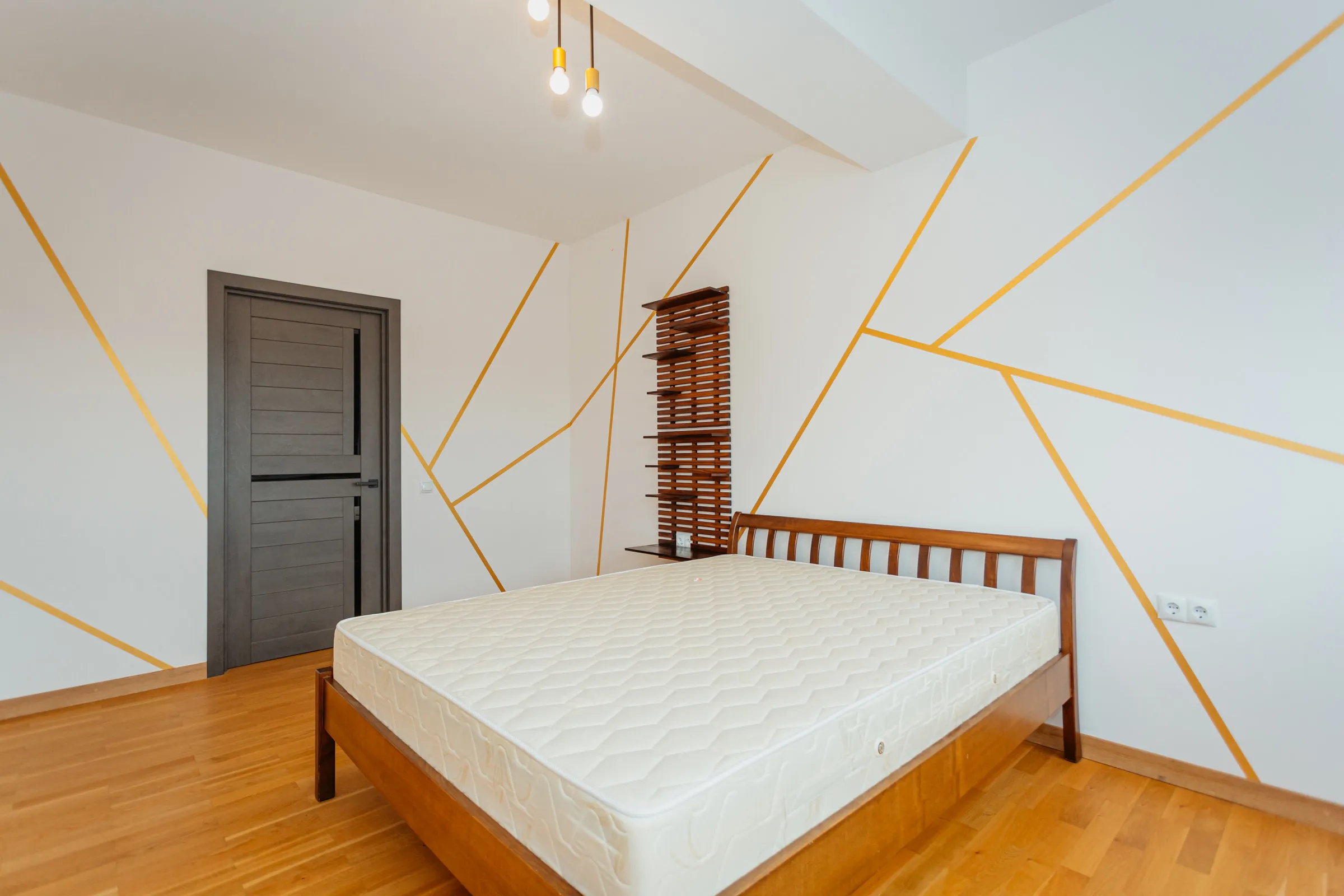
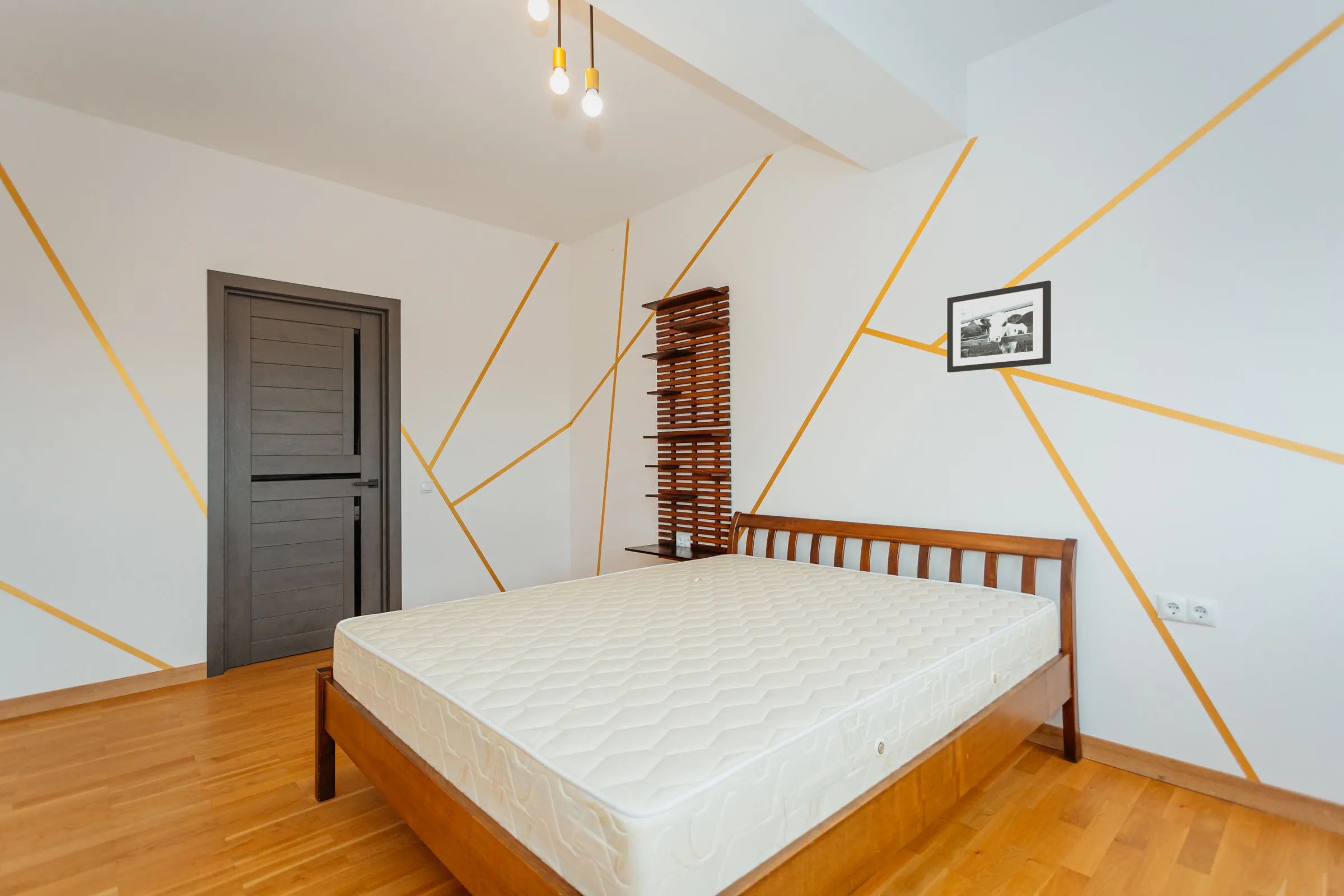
+ picture frame (996, 329)
